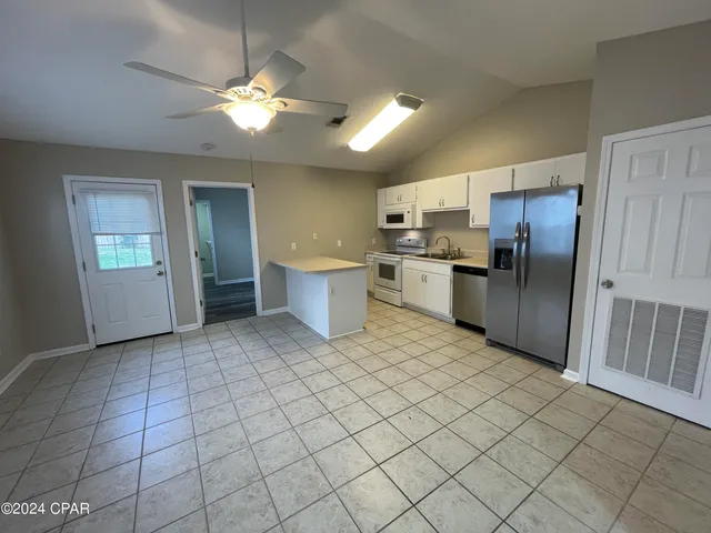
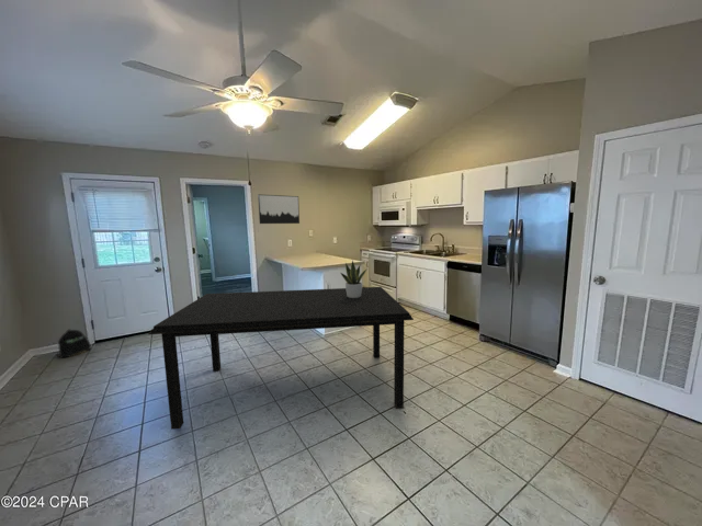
+ dining table (294, 329)
+ potted plant (354, 277)
+ wall art (279, 209)
+ backpack (71, 340)
